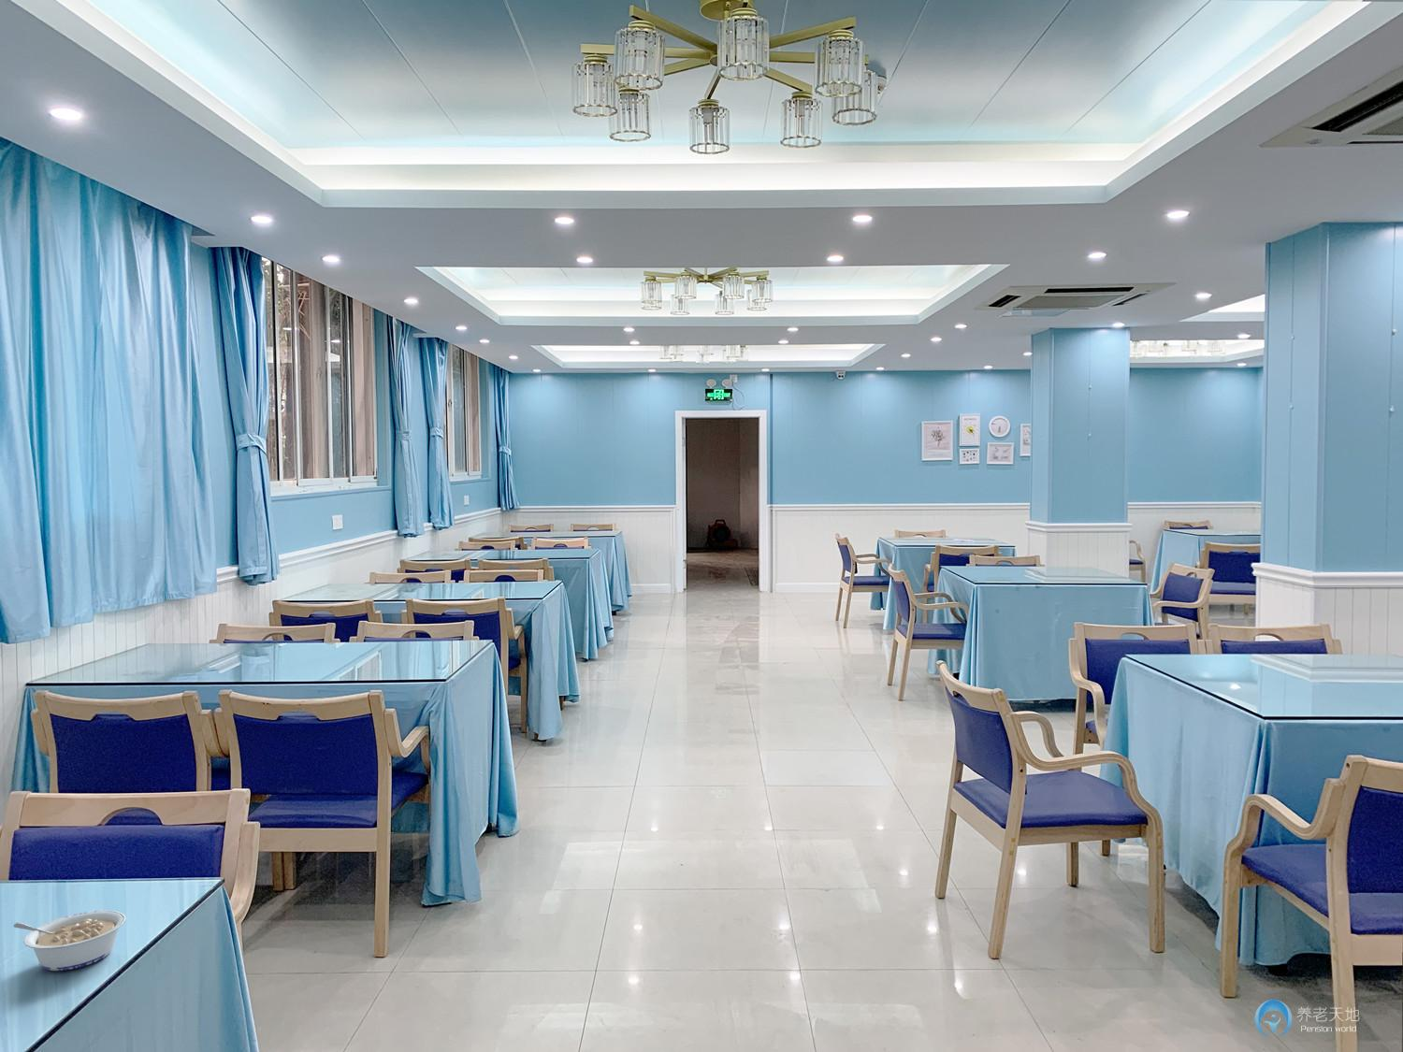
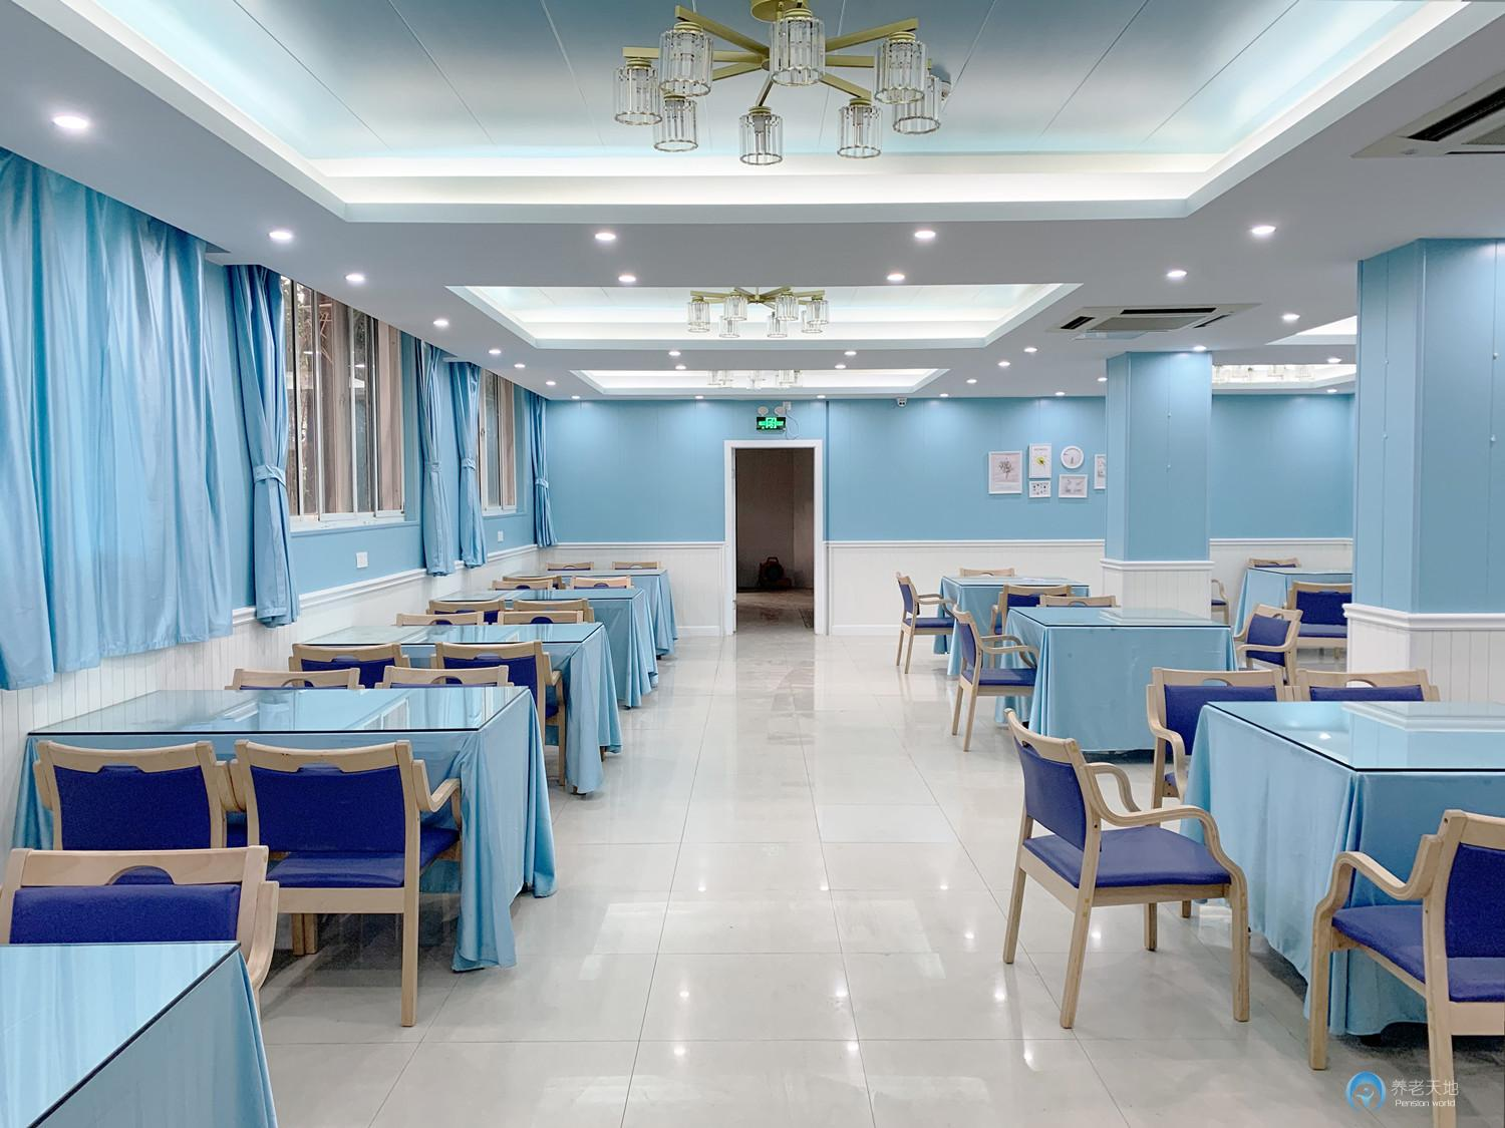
- legume (72, 940)
